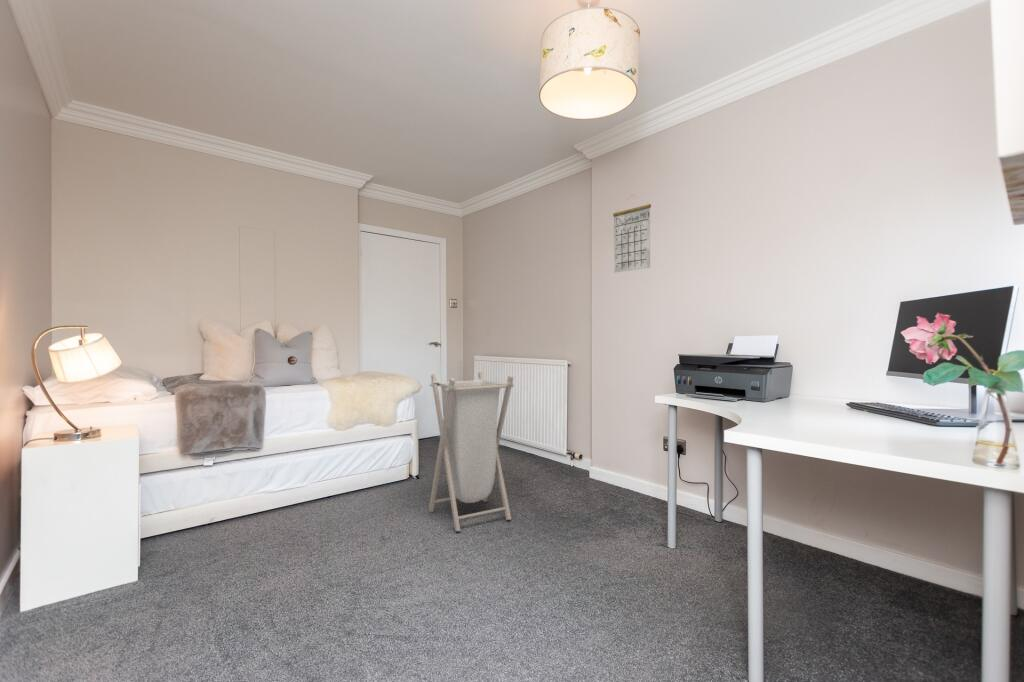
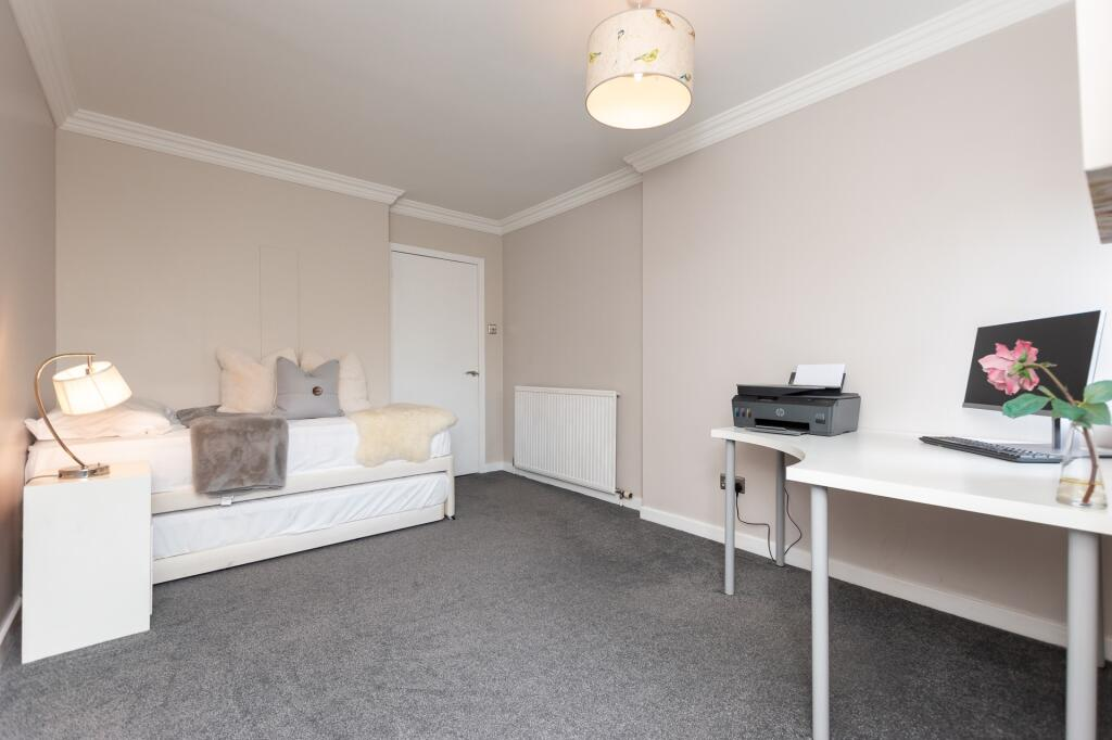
- calendar (631, 232)
- laundry hamper (469, 445)
